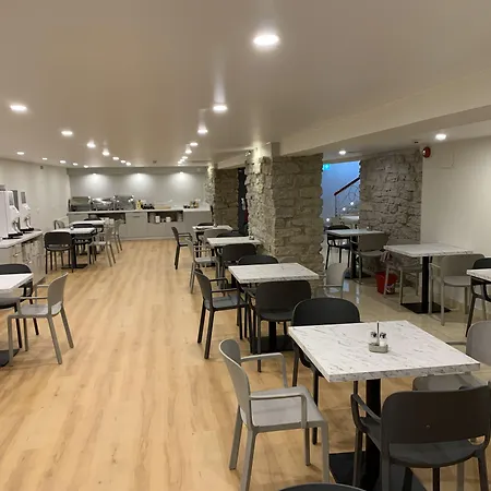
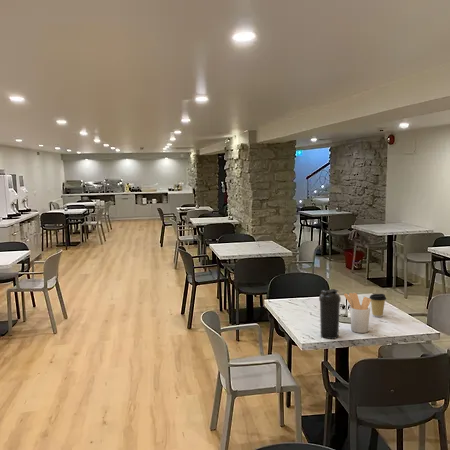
+ utensil holder (356, 311)
+ coffee cup (377, 305)
+ water bottle (329, 313)
